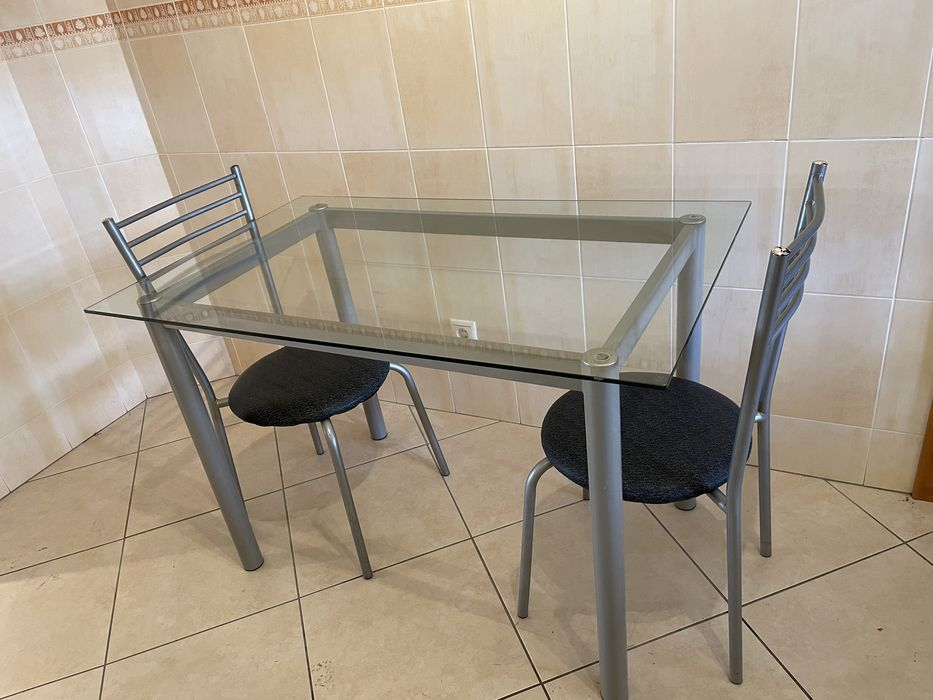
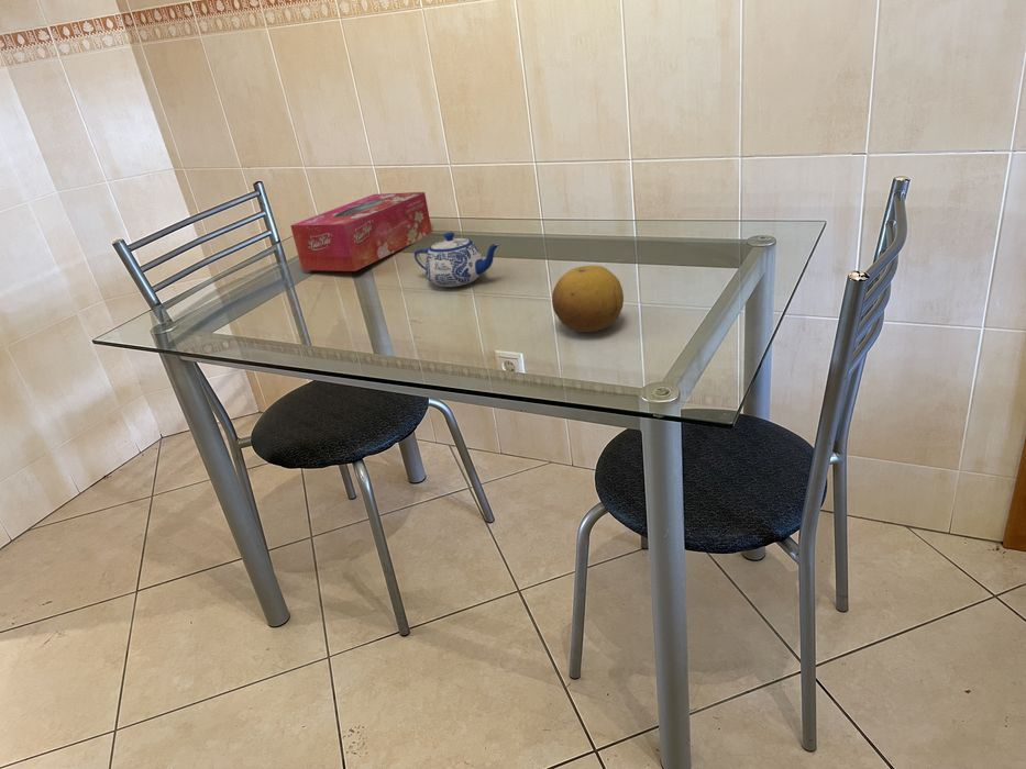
+ teapot (456, 257)
+ fruit (587, 299)
+ tissue box (365, 230)
